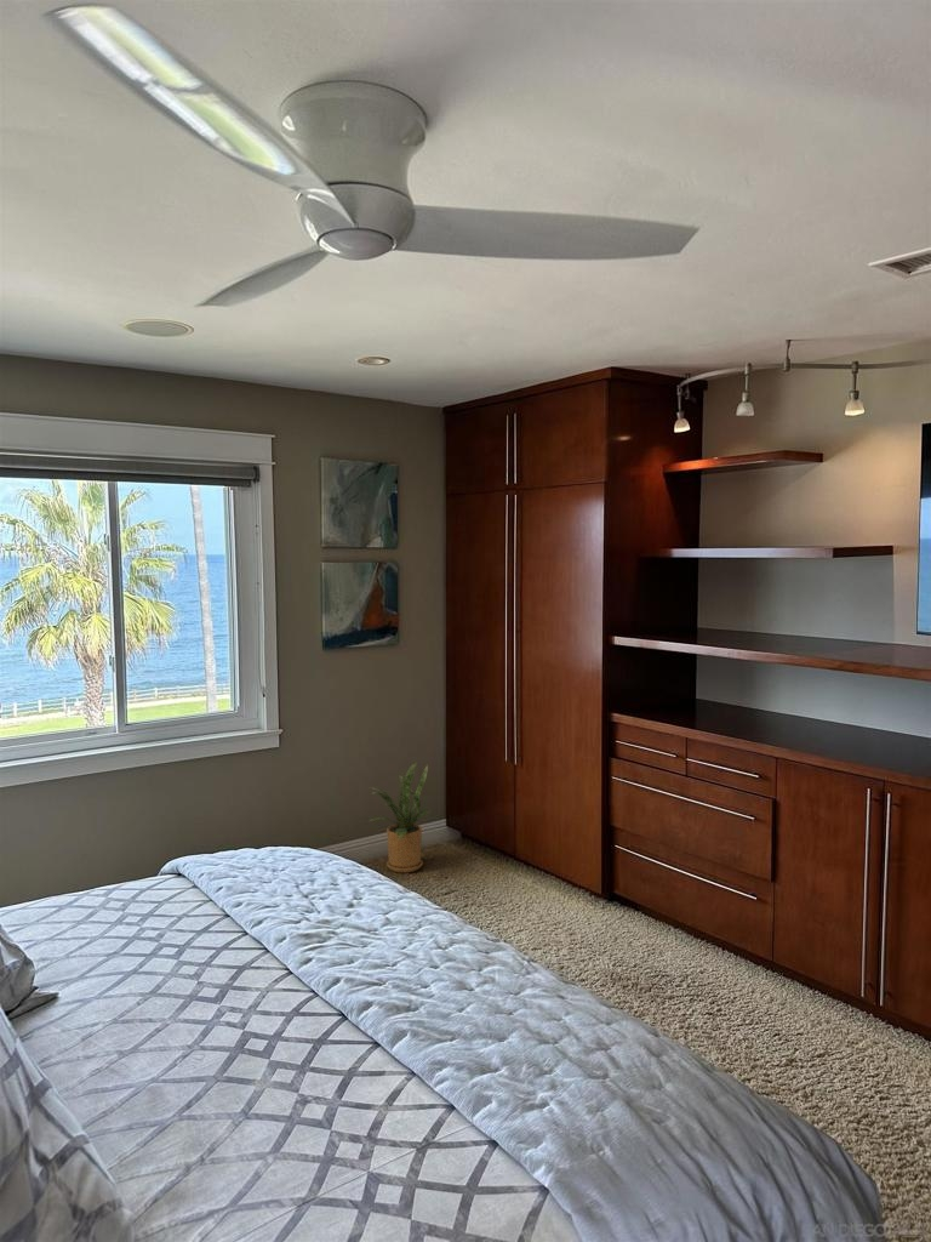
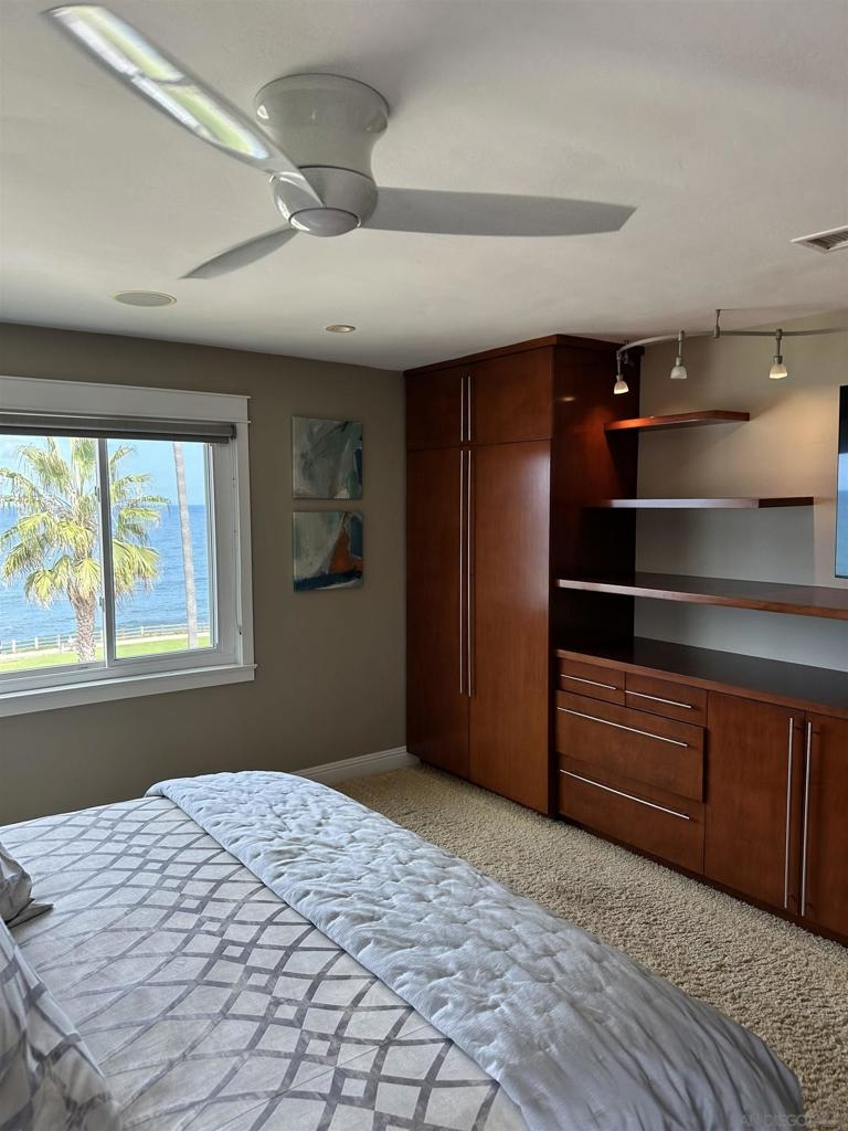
- house plant (399, 816)
